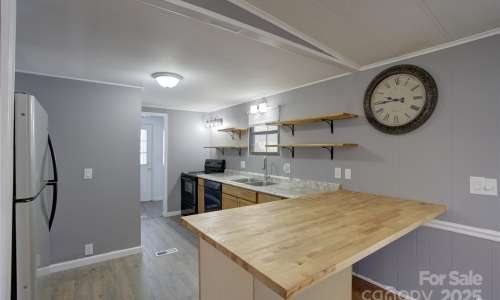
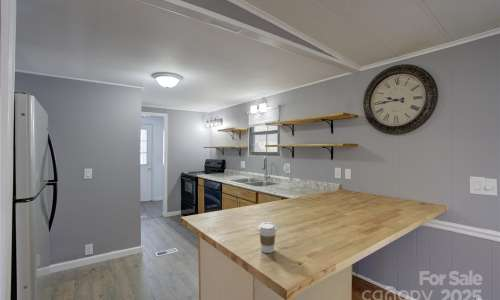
+ coffee cup (267, 237)
